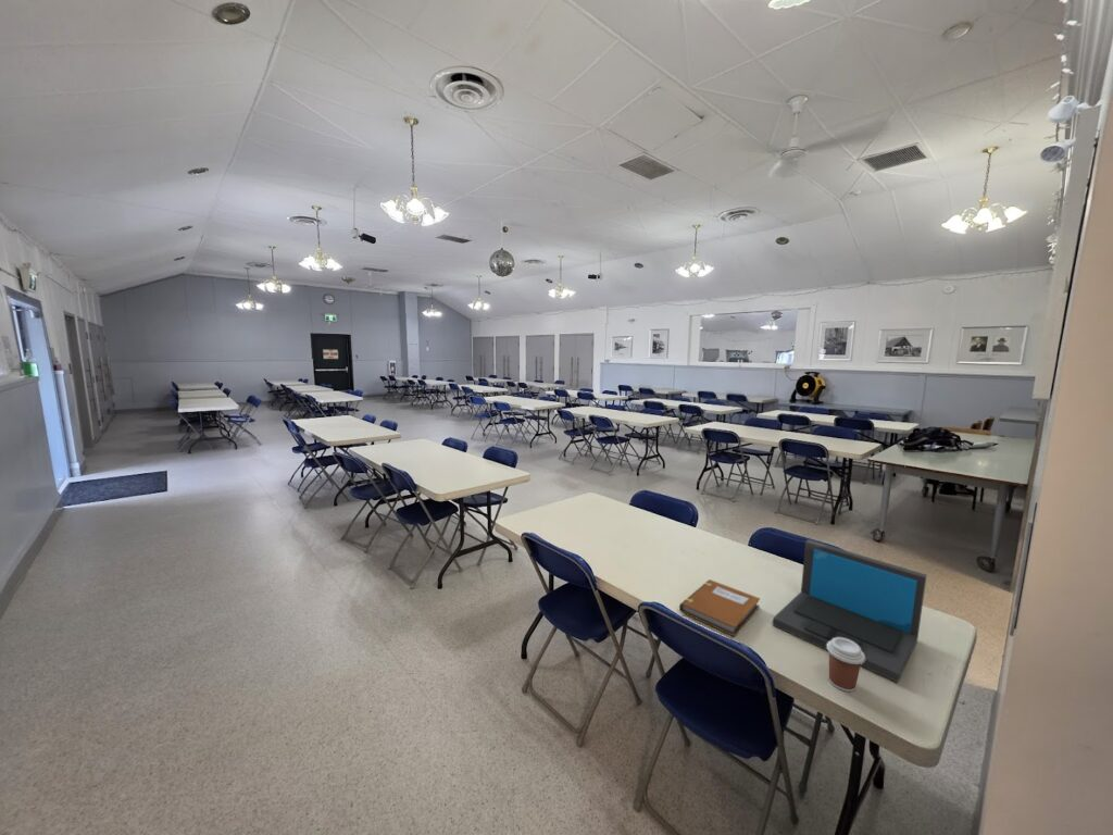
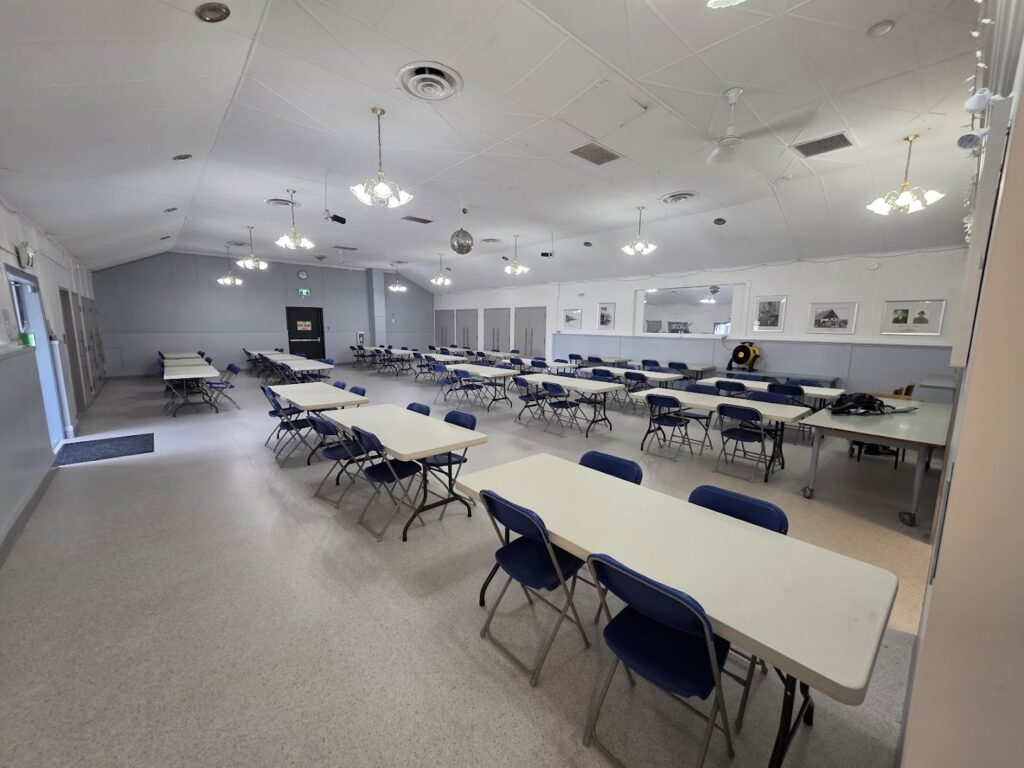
- laptop (846, 600)
- coffee cup (843, 663)
- notebook (720, 603)
